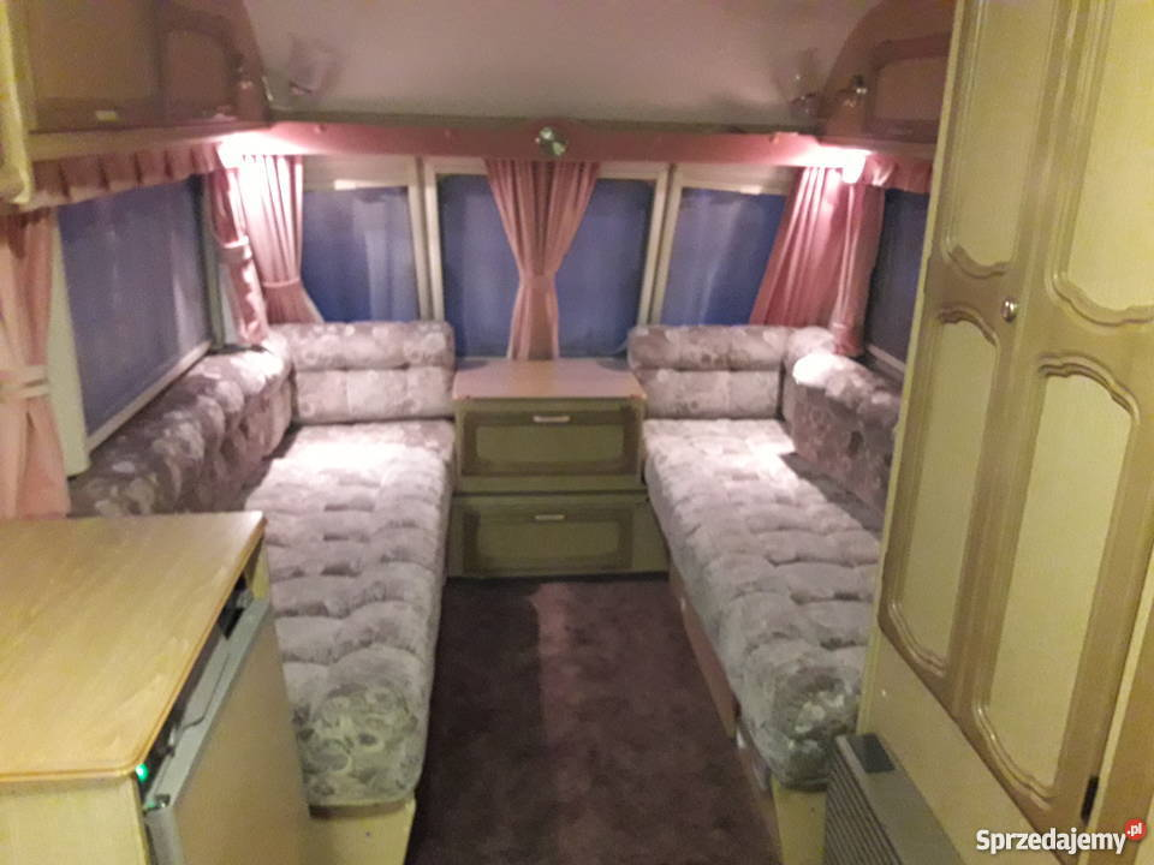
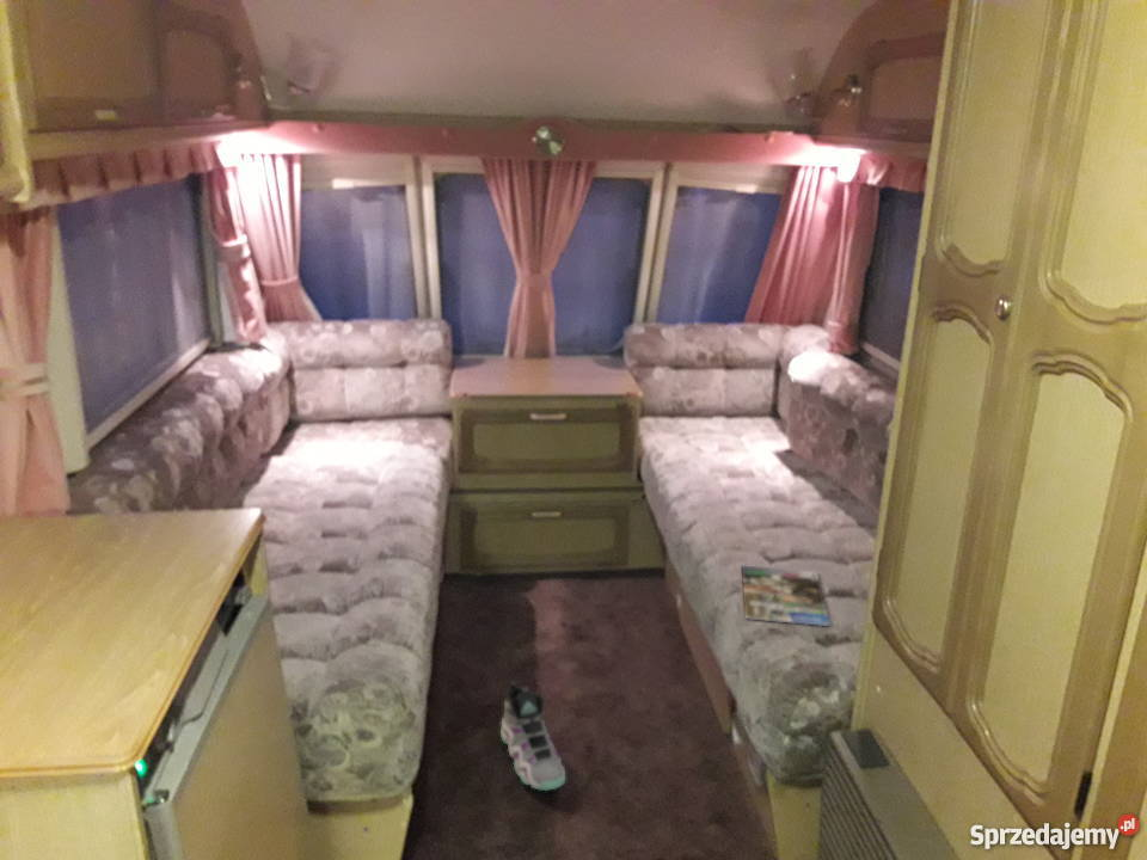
+ sneaker (529, 726)
+ magazine (783, 594)
